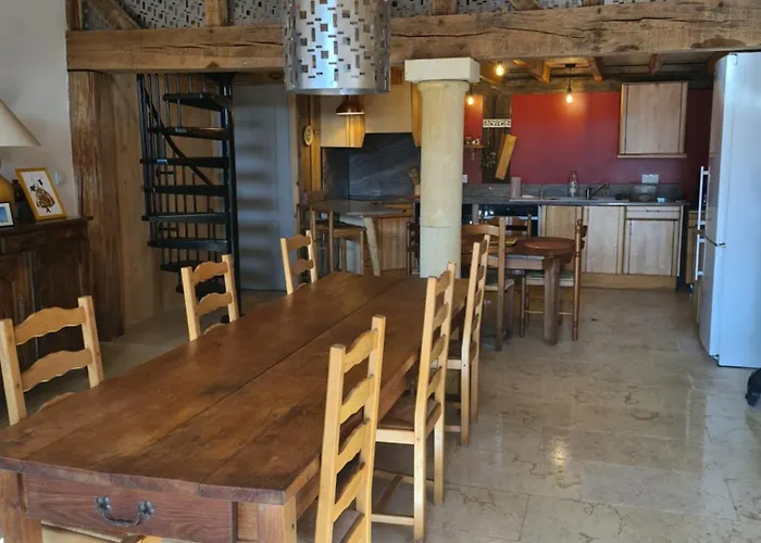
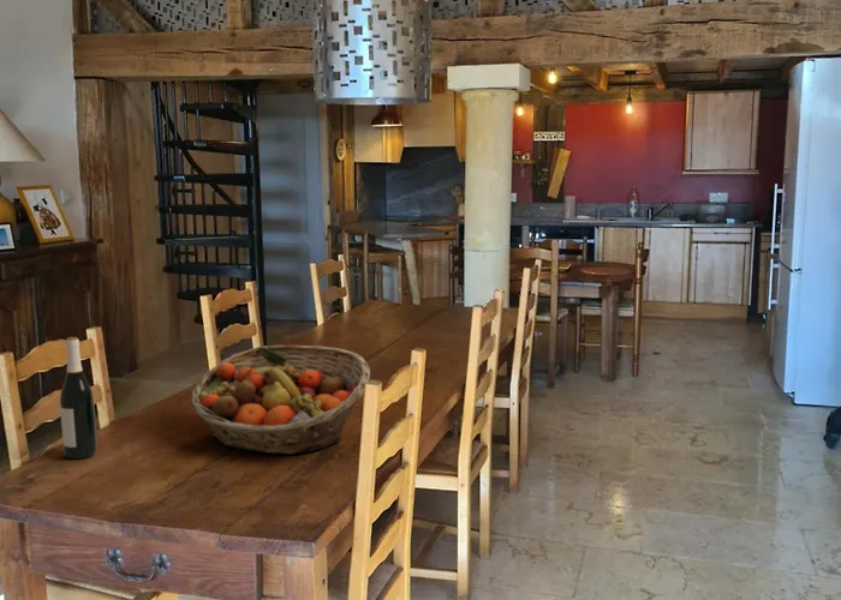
+ wine bottle (76, 396)
+ fruit basket (281, 396)
